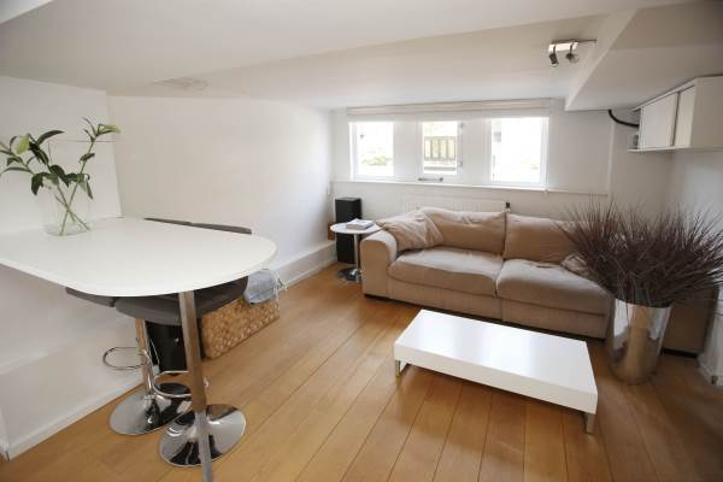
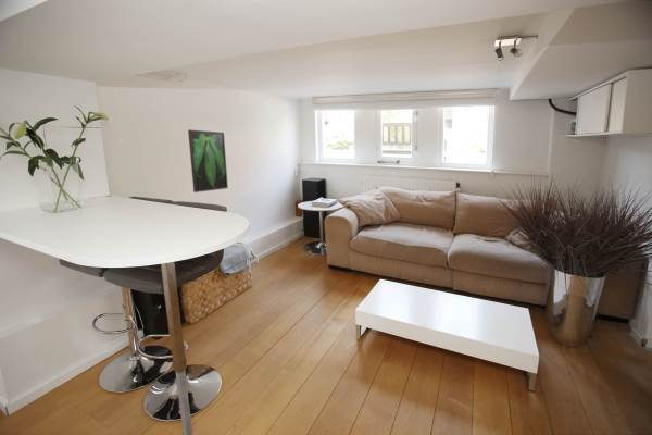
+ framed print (209, 161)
